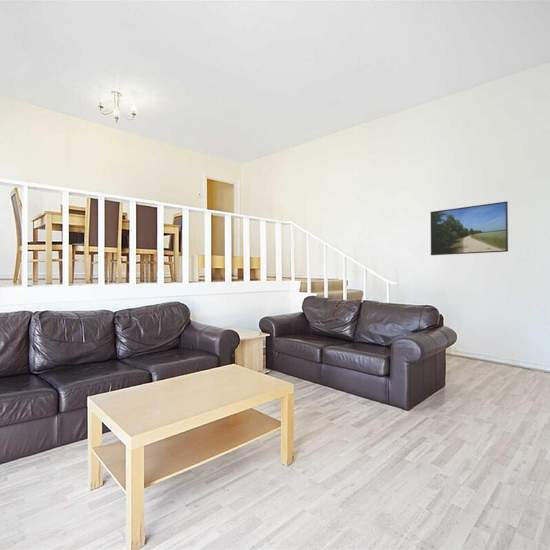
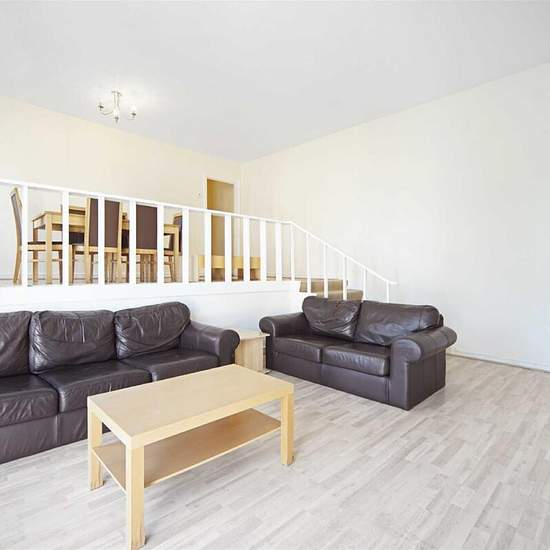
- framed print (466, 230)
